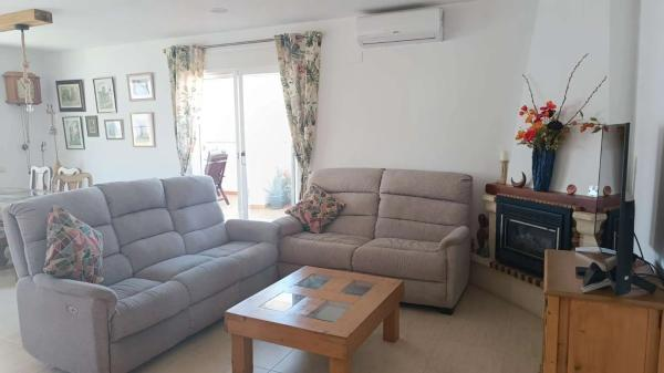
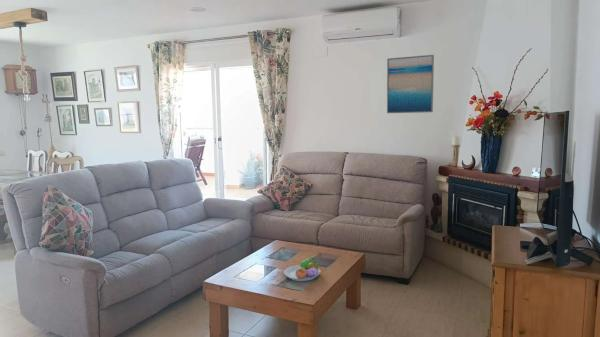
+ wall art (409, 85)
+ fruit bowl (303, 267)
